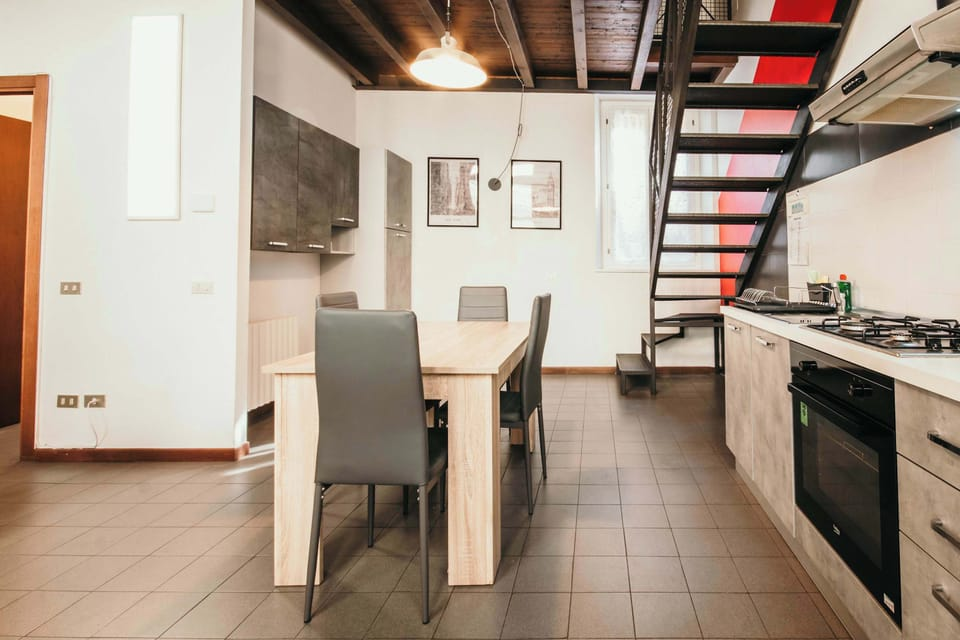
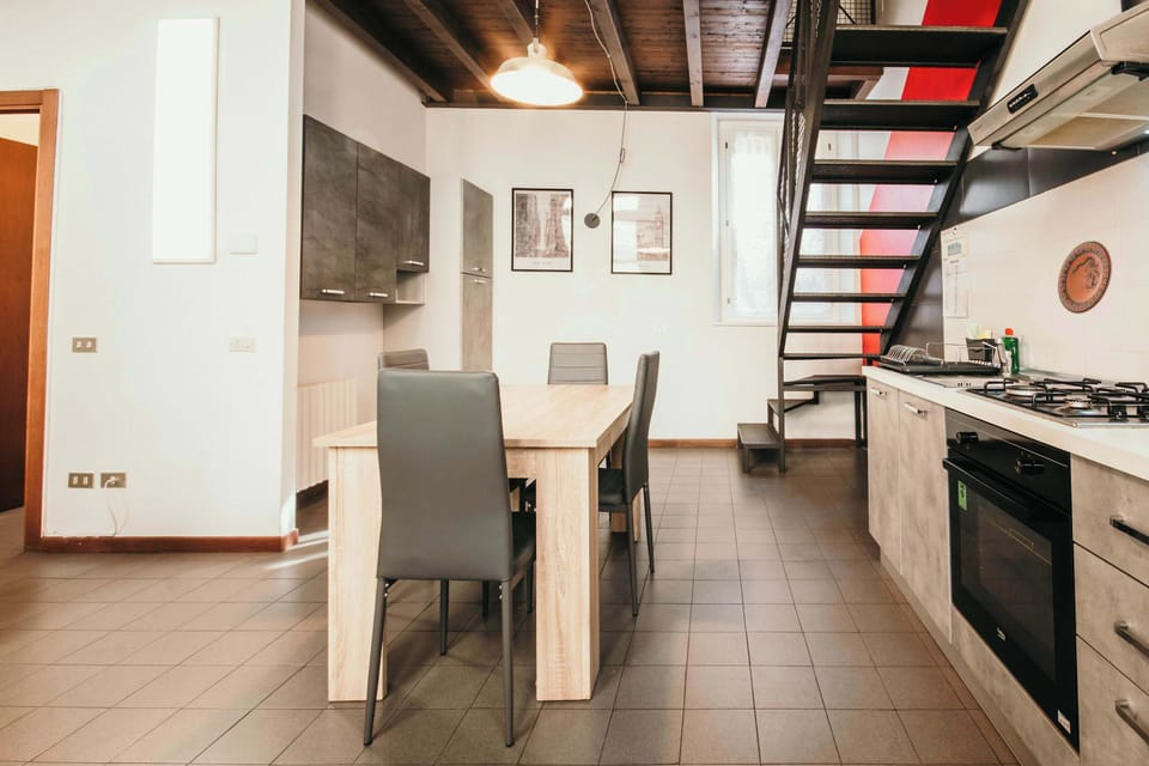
+ decorative plate (1084, 278)
